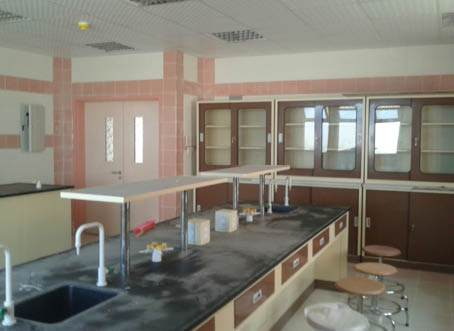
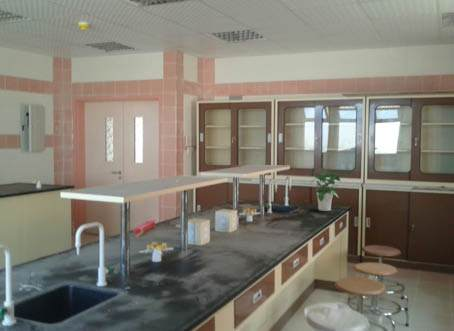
+ potted plant (327, 190)
